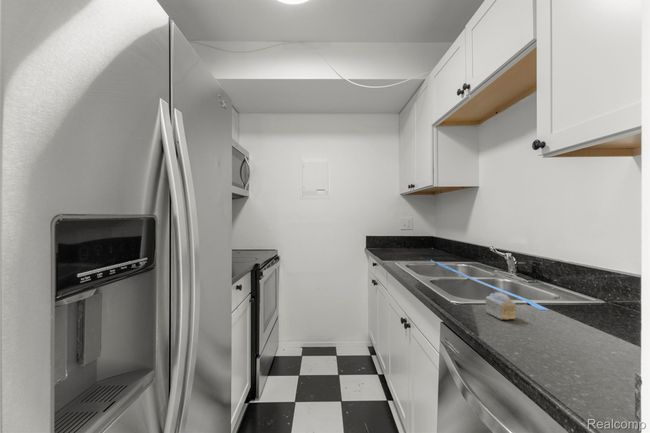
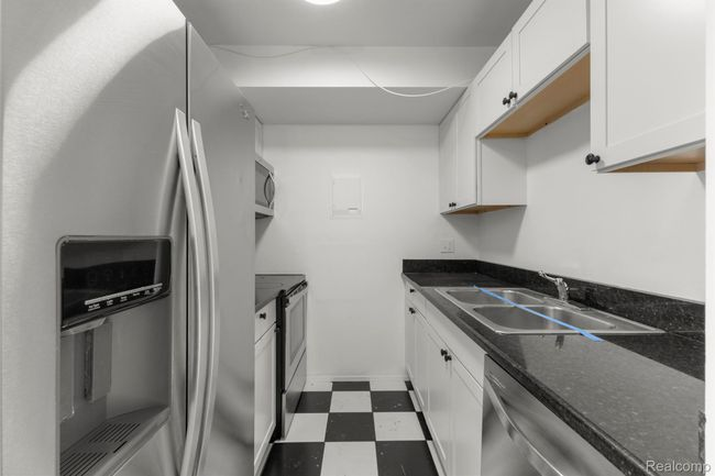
- cake slice (500, 304)
